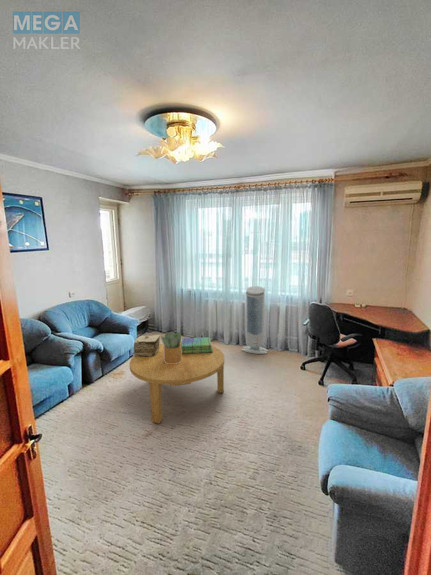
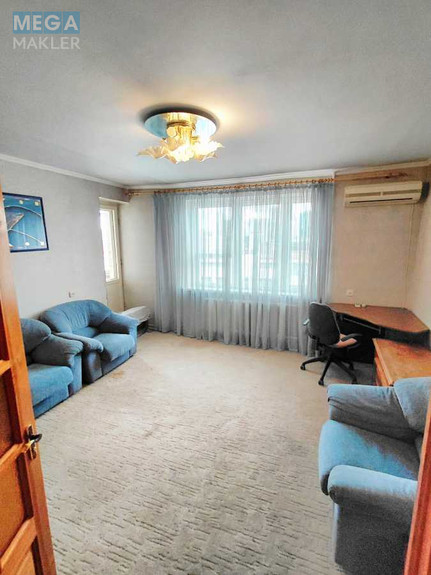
- stack of books (196, 345)
- coffee table (178, 376)
- potted plant (171, 346)
- decorative box (147, 344)
- air purifier (255, 319)
